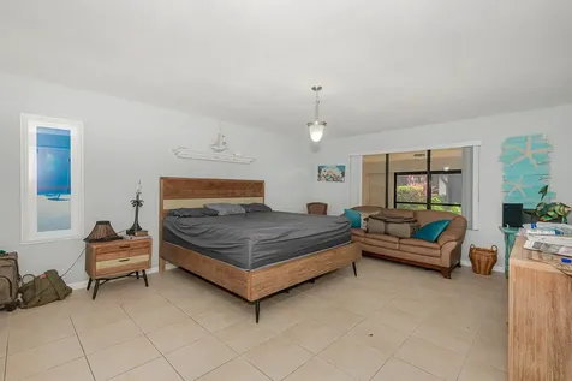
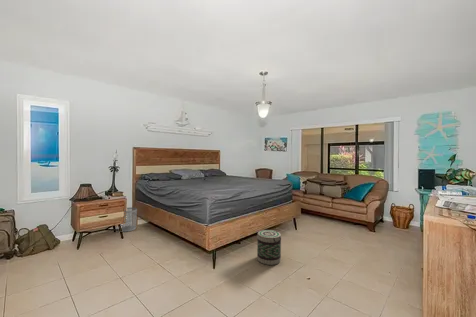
+ waste bin (127, 219)
+ basket (269, 245)
